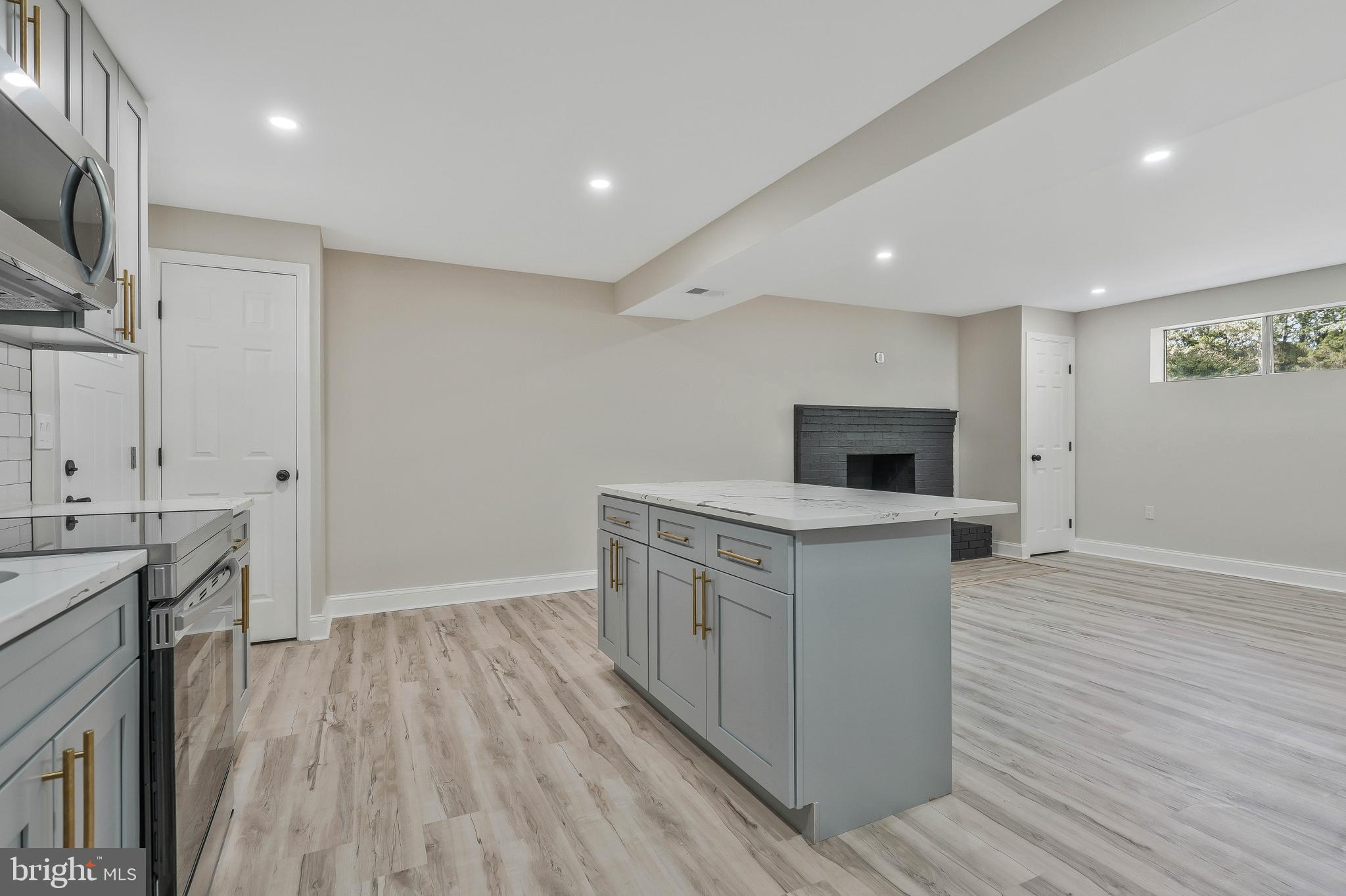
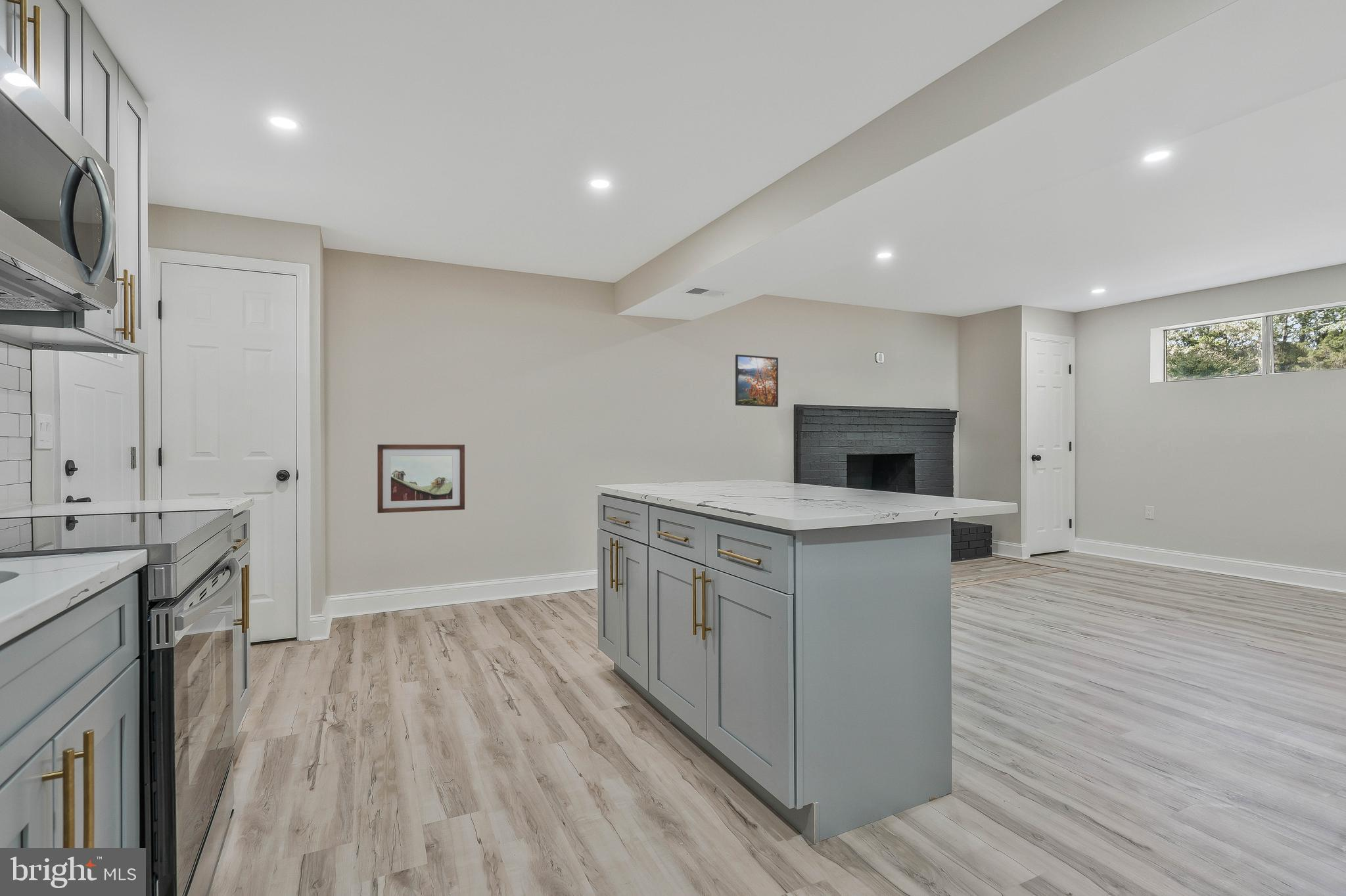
+ wall art (422, 478)
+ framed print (757, 381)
